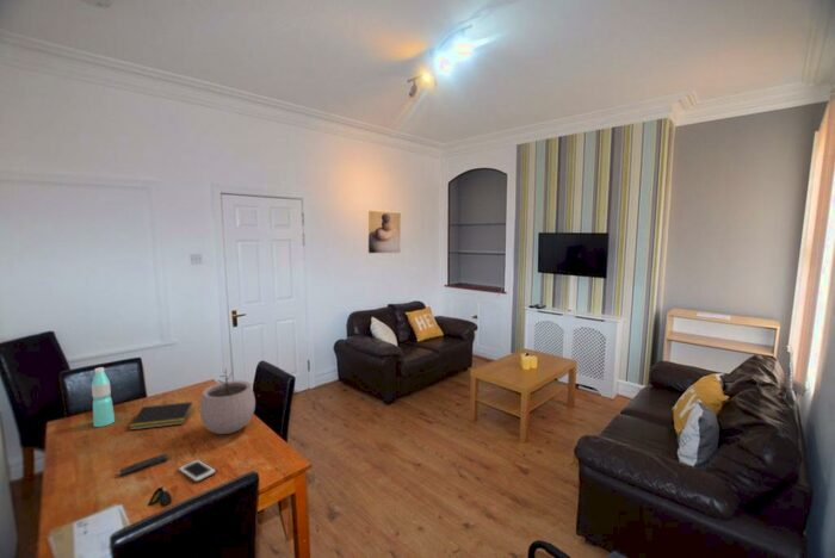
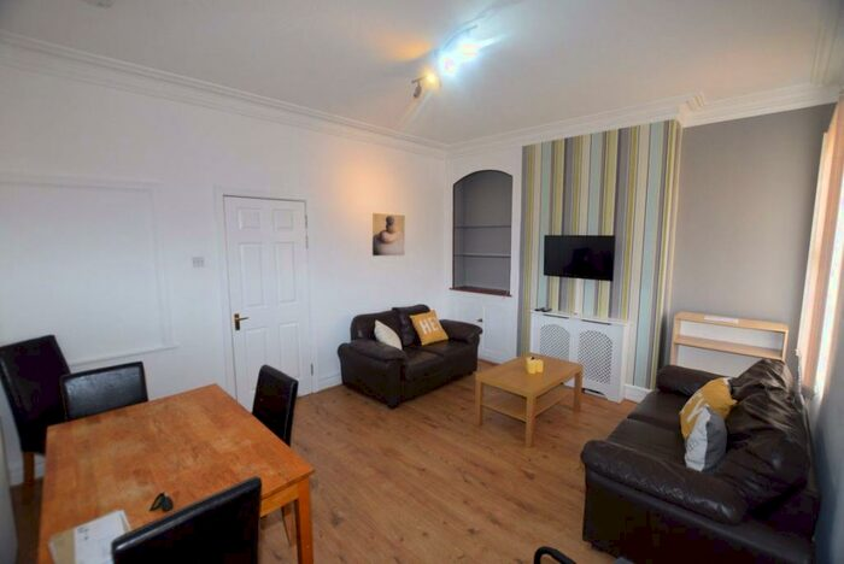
- remote control (143, 464)
- notepad (162, 415)
- cell phone (197, 470)
- plant pot (228, 399)
- water bottle (101, 396)
